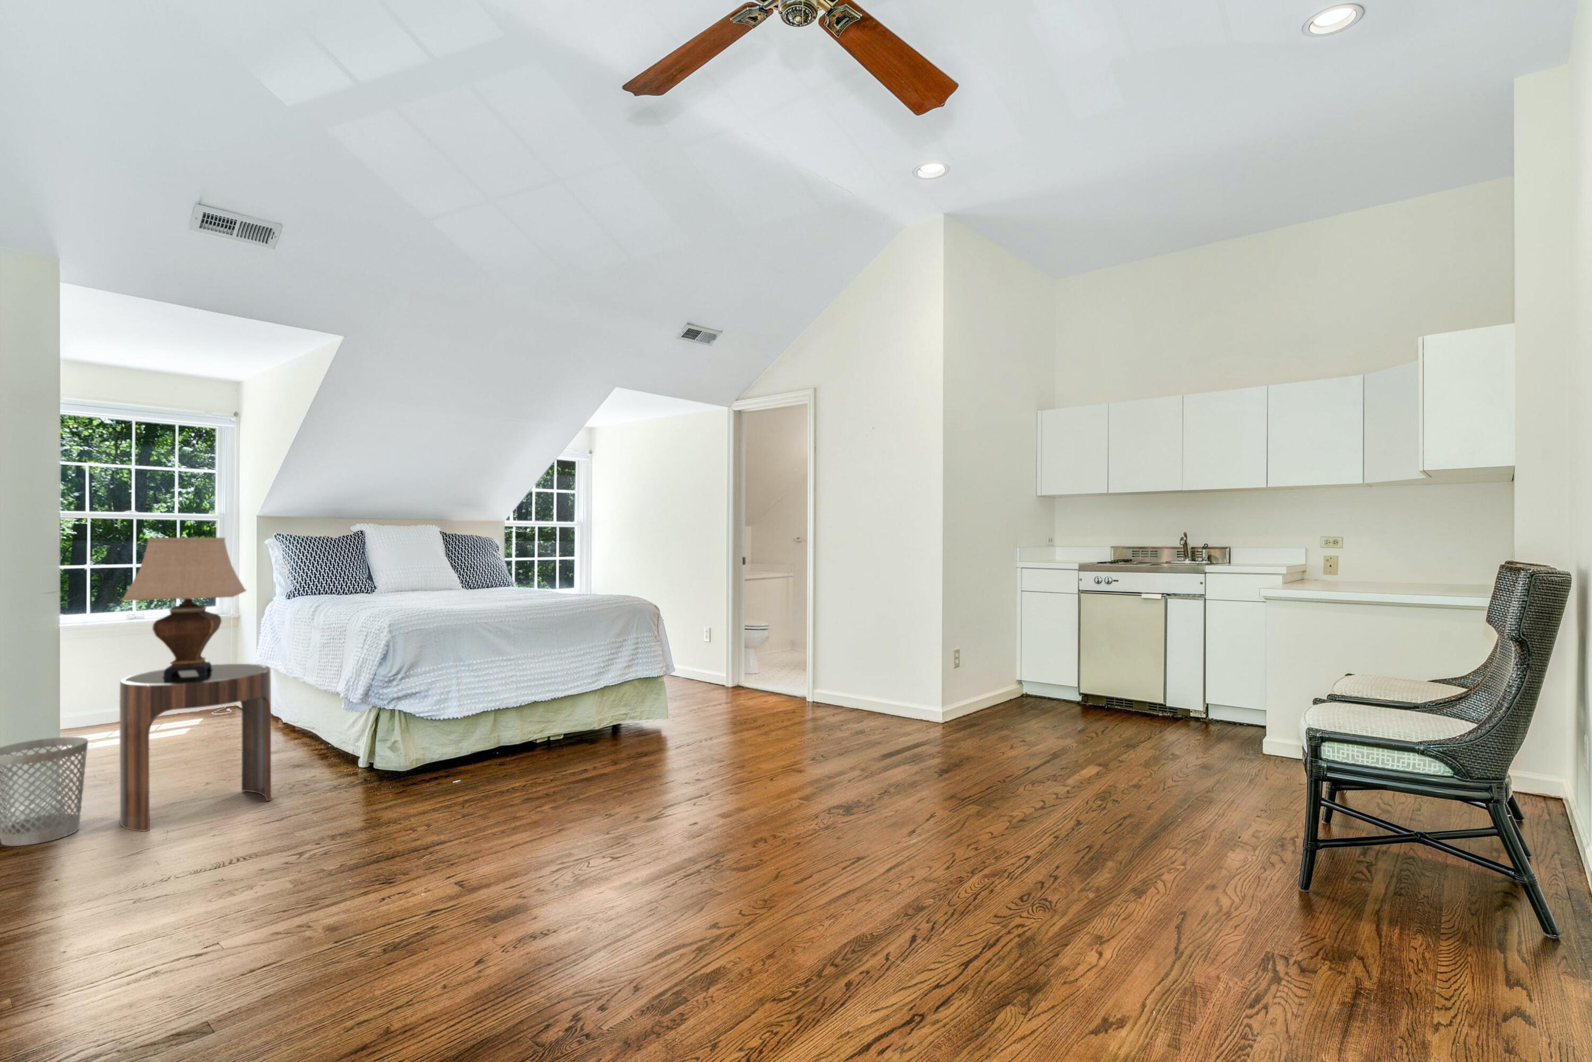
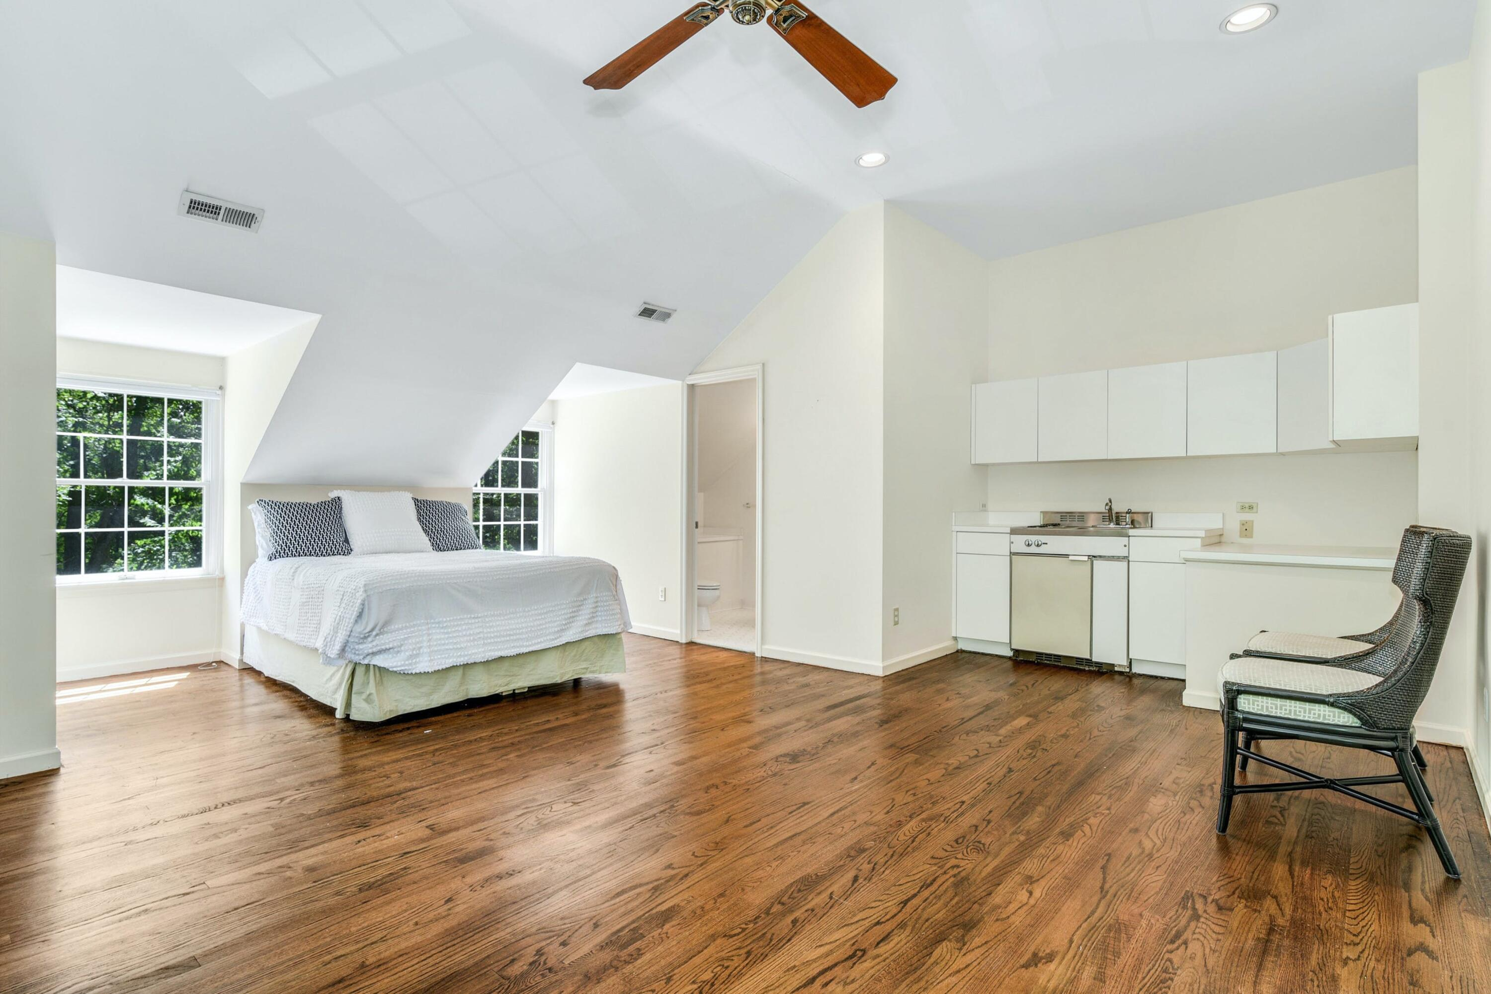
- side table (194, 708)
- wastebasket (40, 791)
- table lamp (187, 606)
